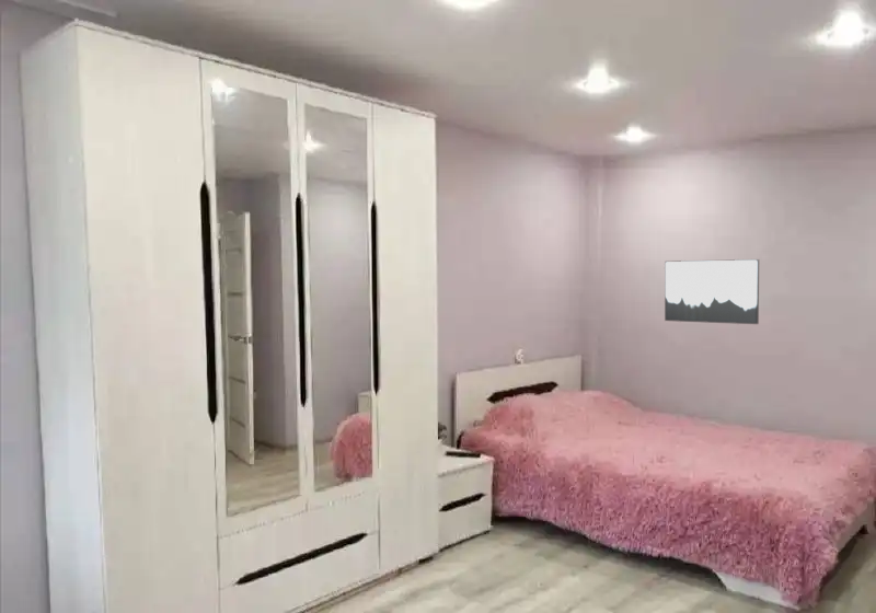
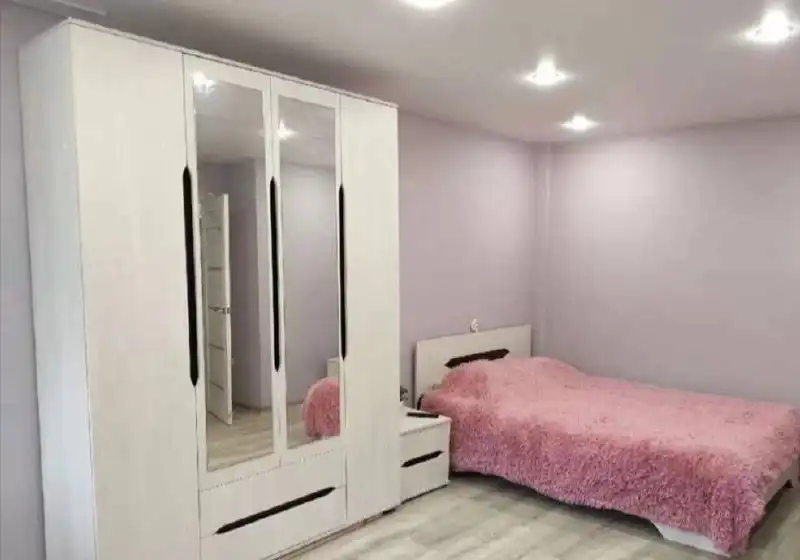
- wall art (710, 291)
